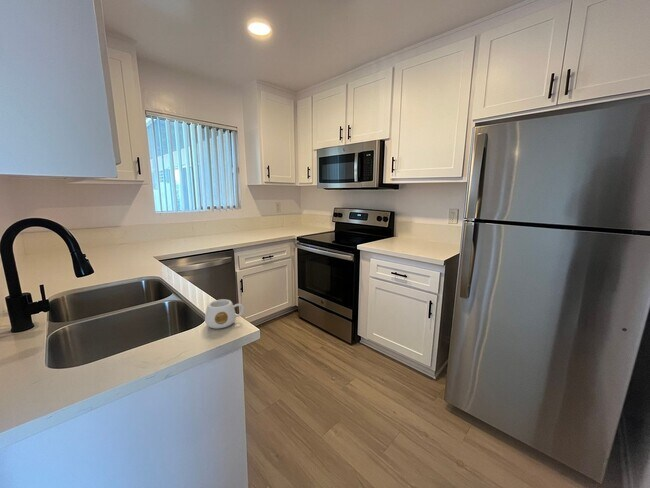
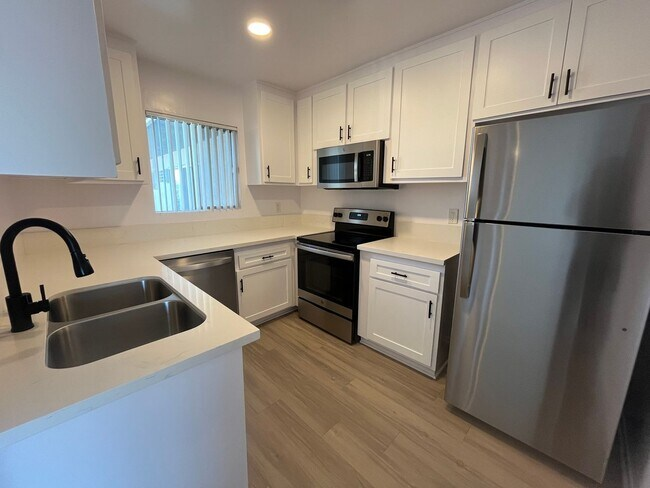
- mug (224, 312)
